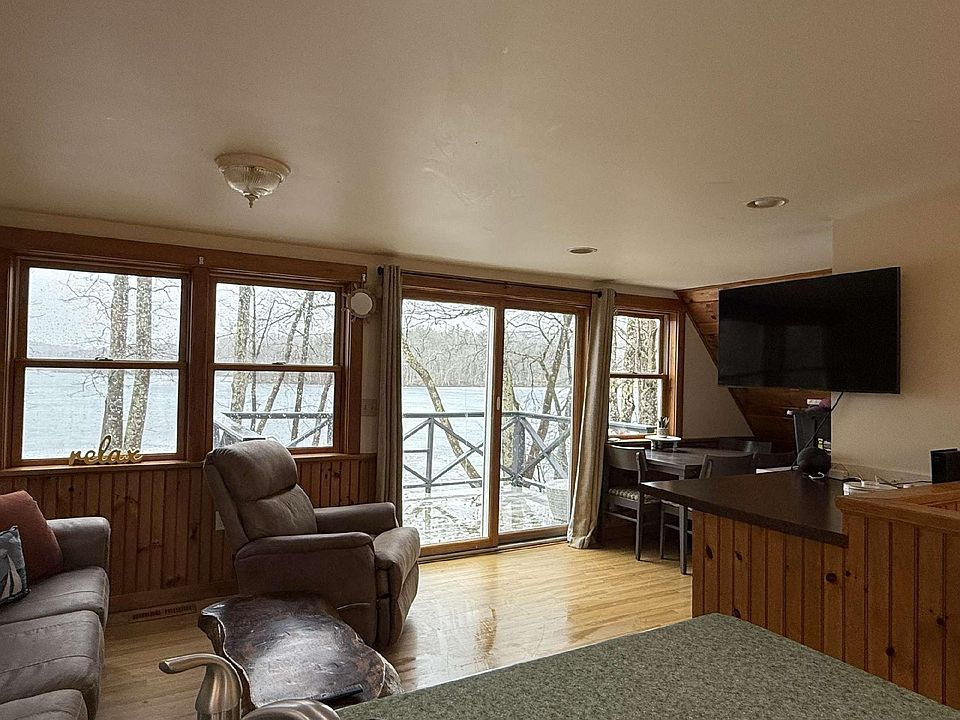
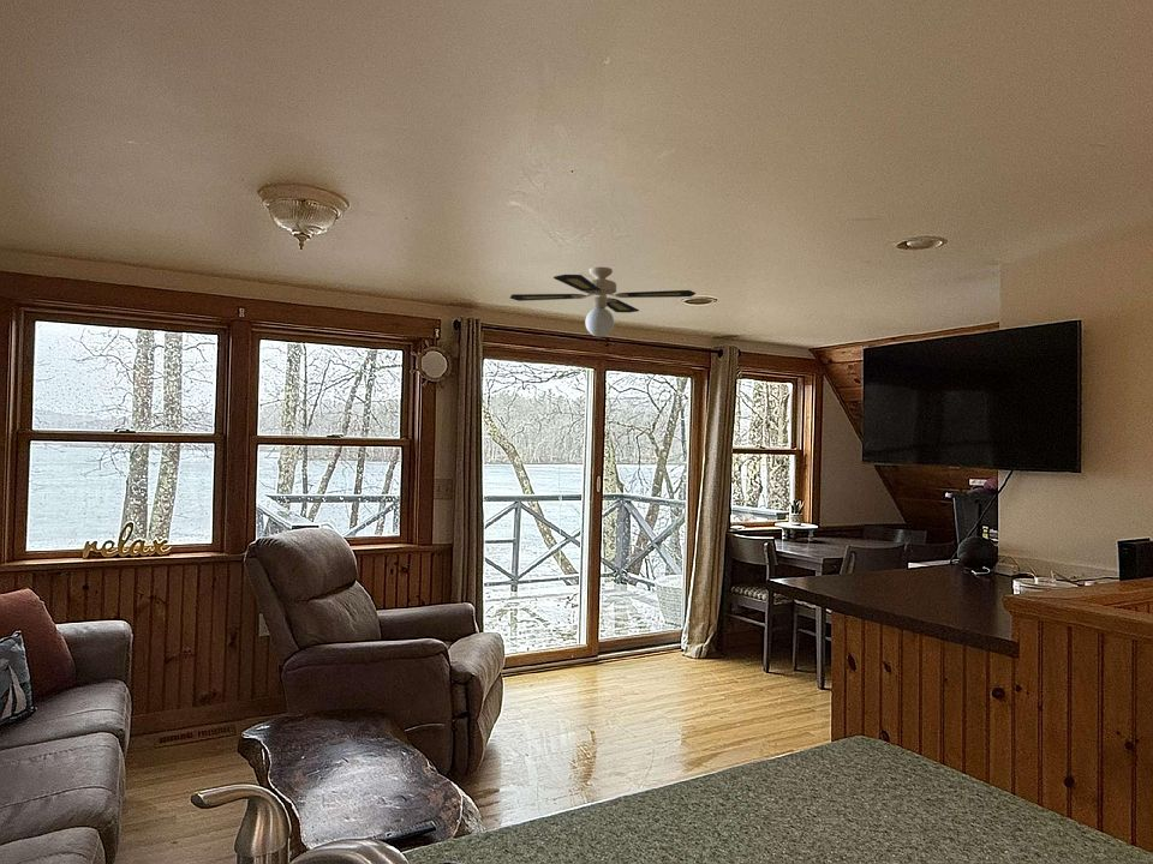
+ ceiling fan (599, 302)
